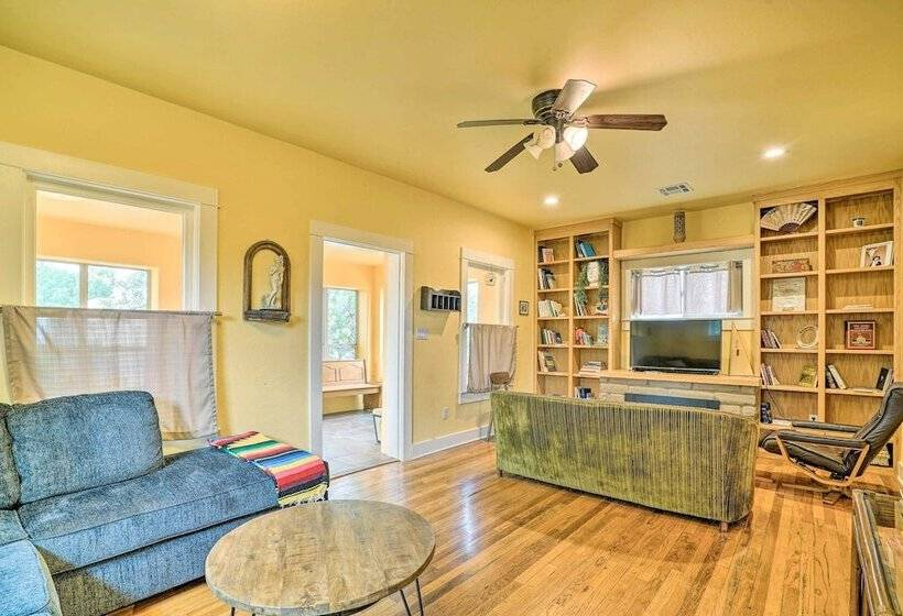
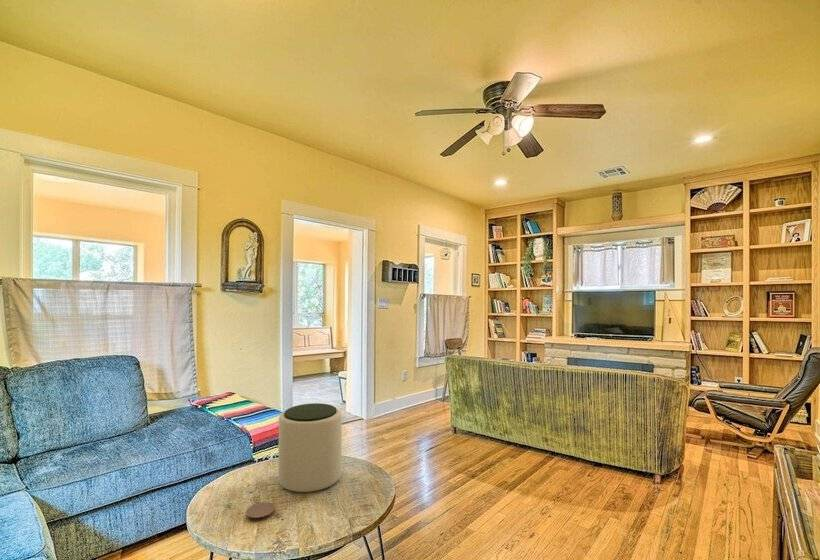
+ coaster (260, 511)
+ plant pot (310, 445)
